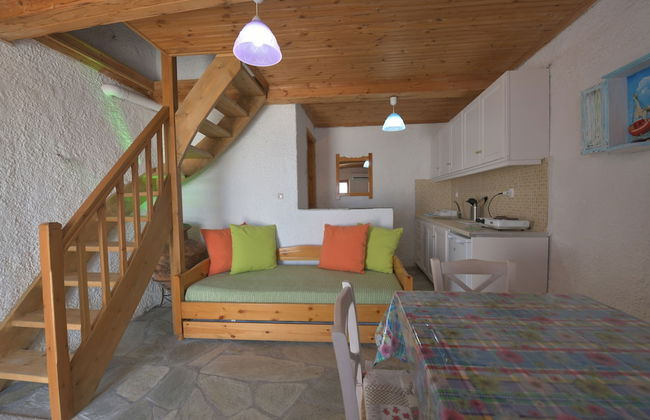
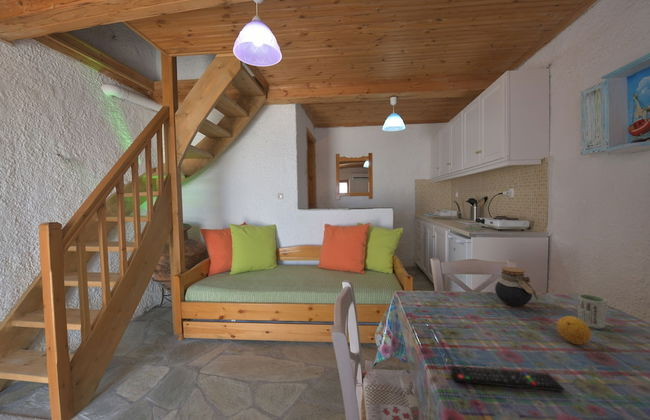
+ remote control (502, 378)
+ jar (514, 287)
+ cup (591, 311)
+ fruit (573, 329)
